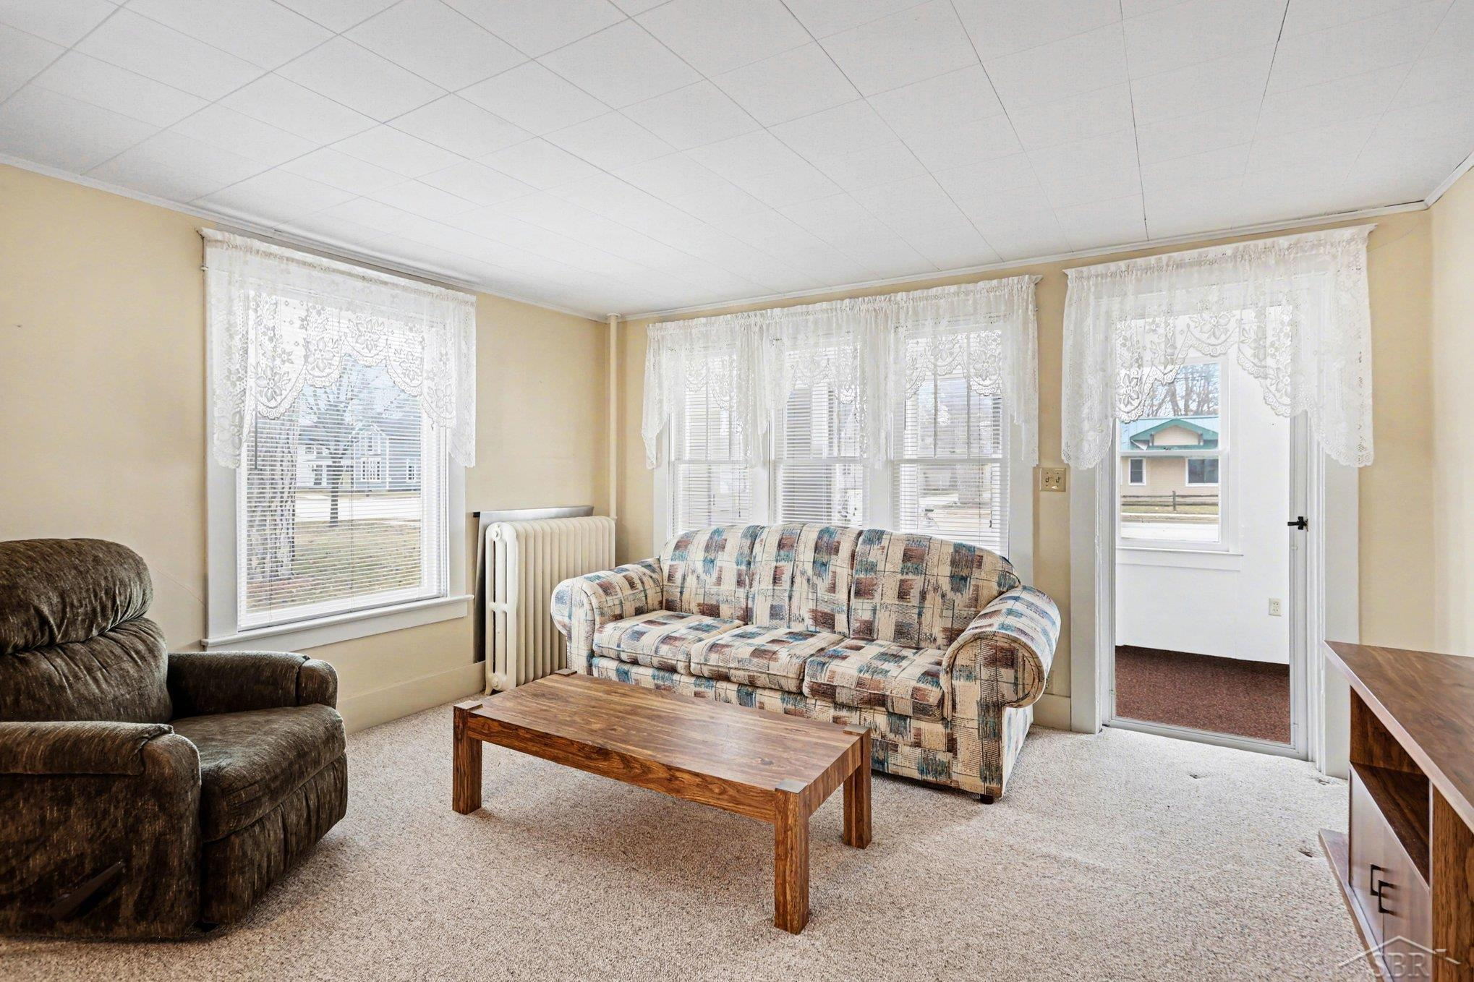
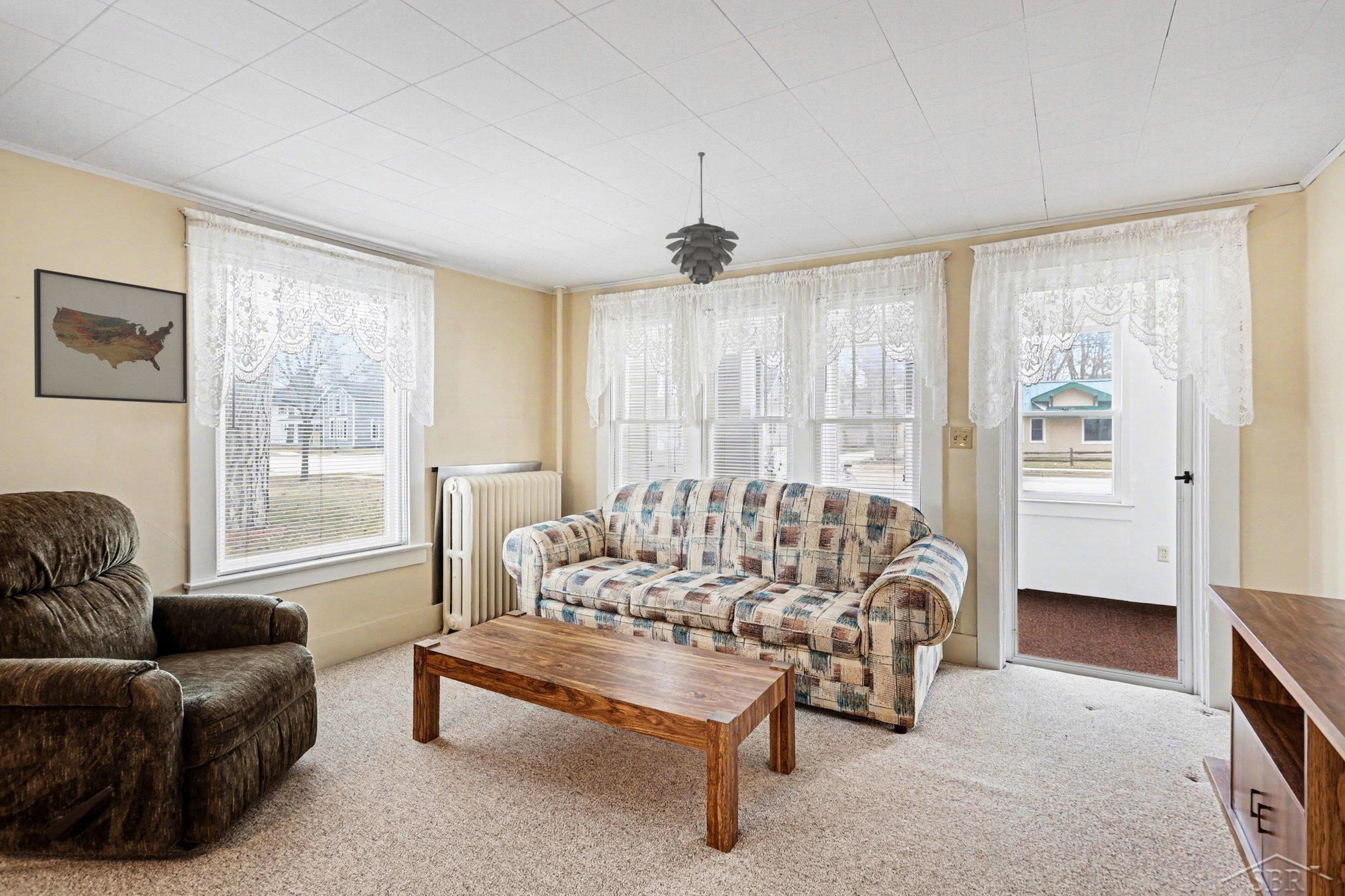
+ wall art (115, 341)
+ pendant light (702, 218)
